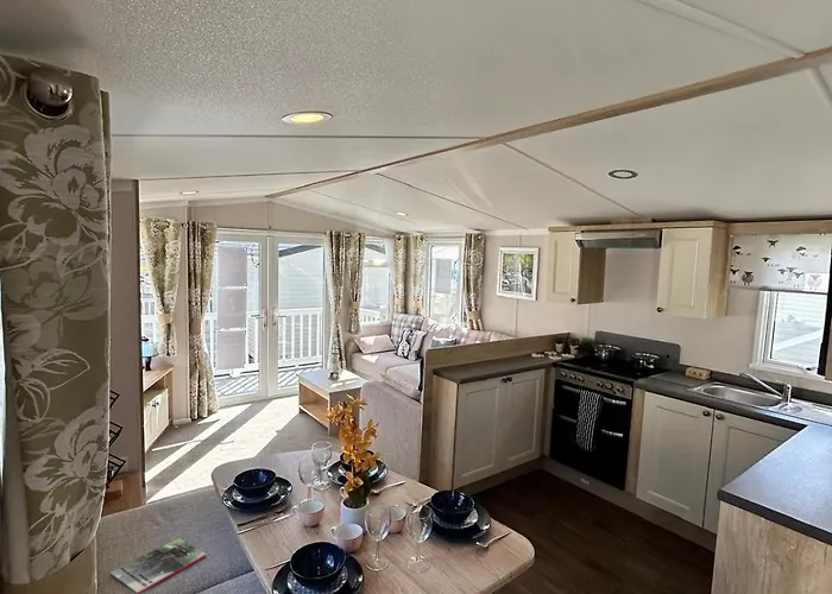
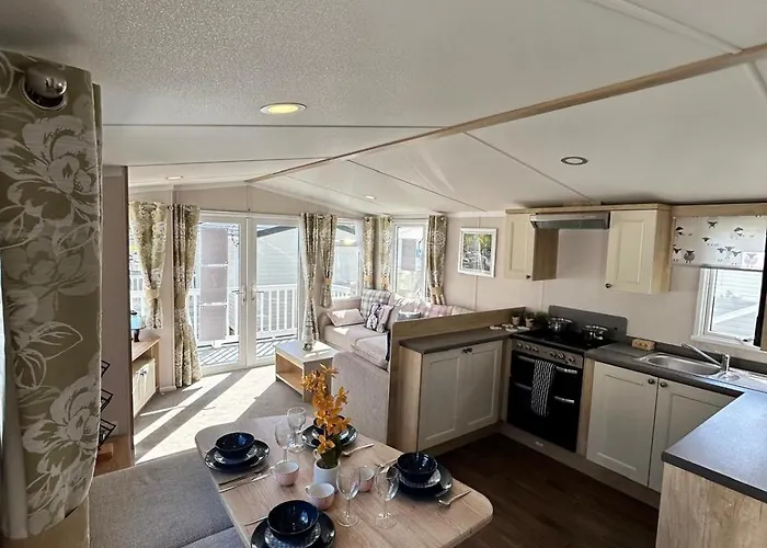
- magazine (159, 563)
